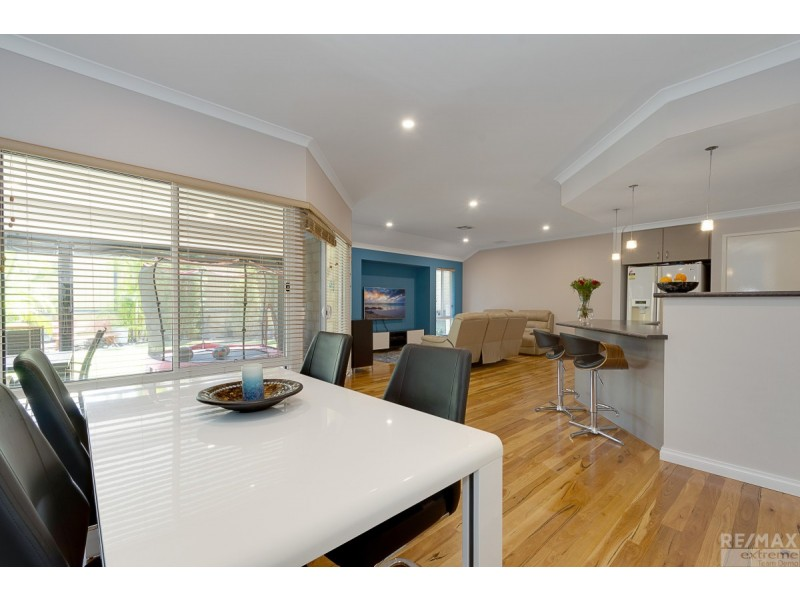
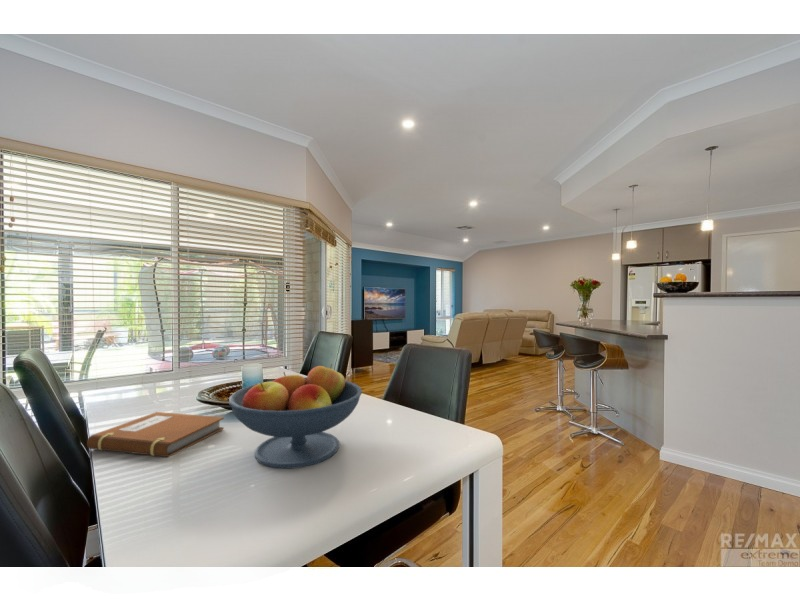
+ fruit bowl (298, 410)
+ notebook (158, 432)
